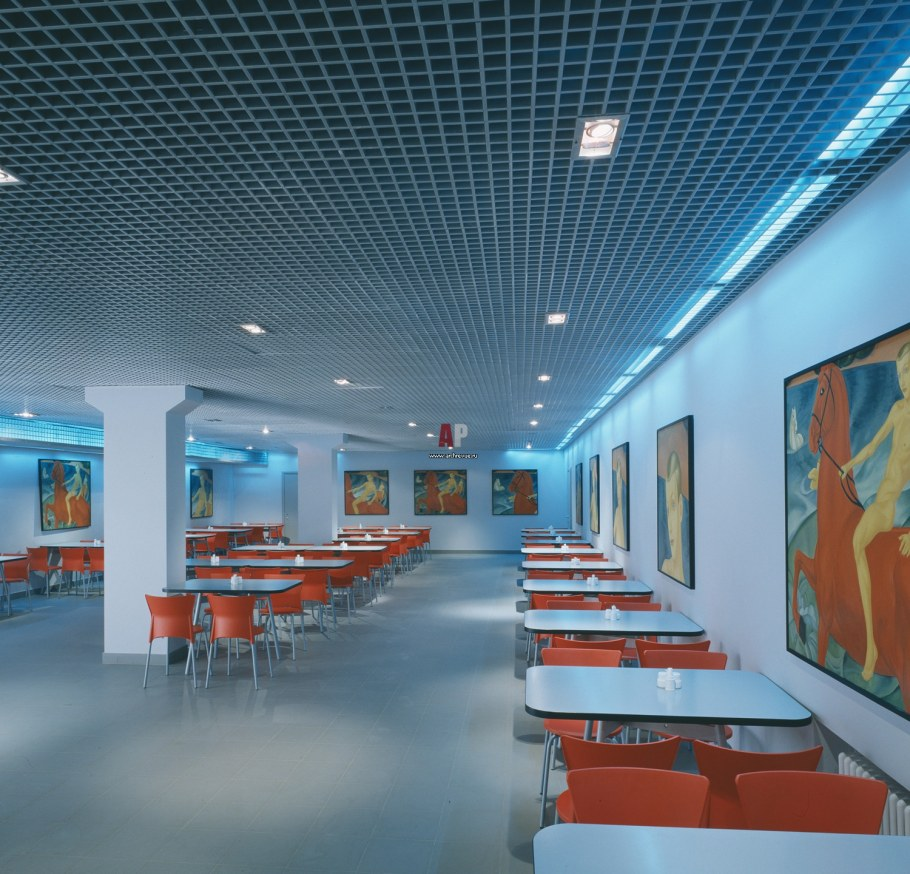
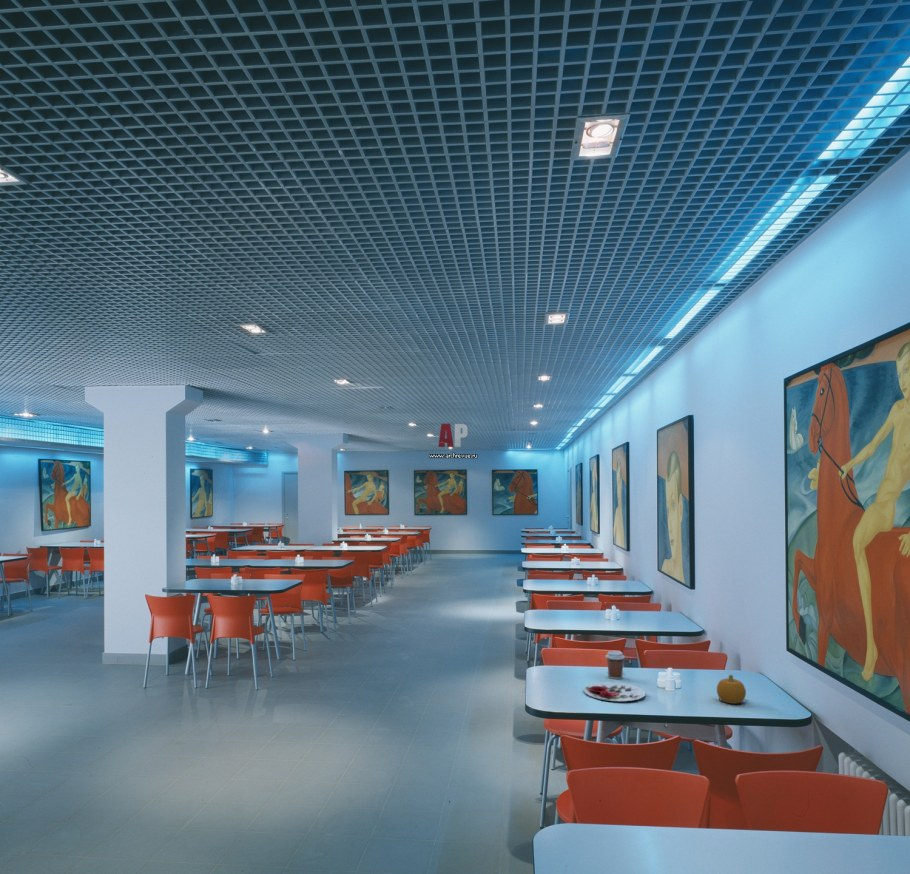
+ fruit (731, 687)
+ plate (614, 691)
+ coffee cup (615, 664)
